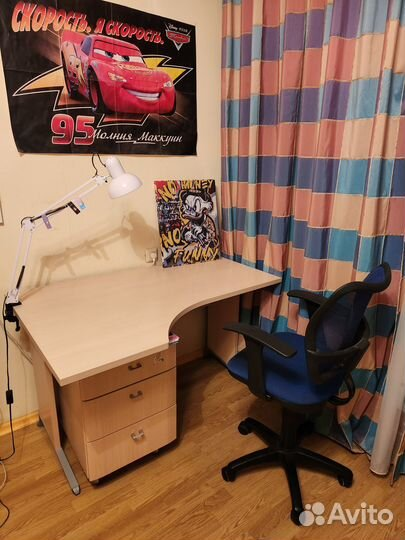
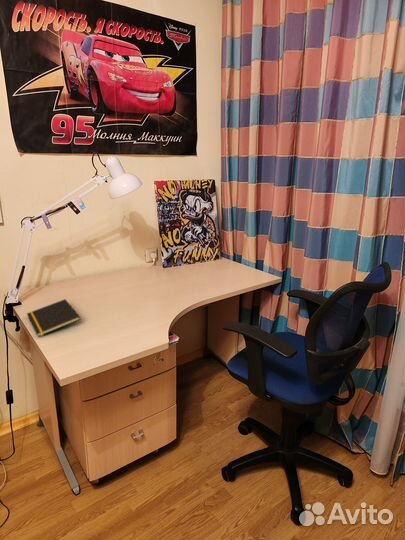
+ notepad (52, 316)
